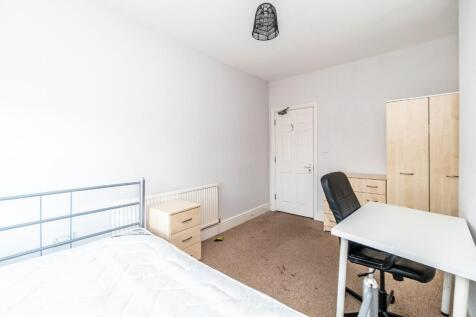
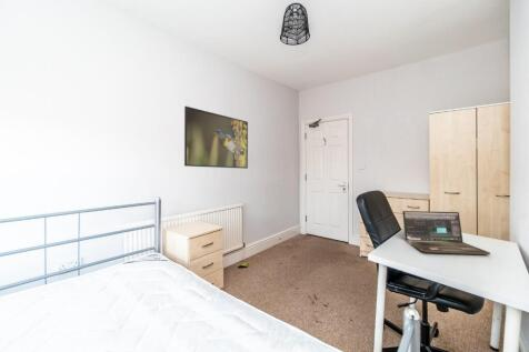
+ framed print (220, 141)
+ laptop (441, 230)
